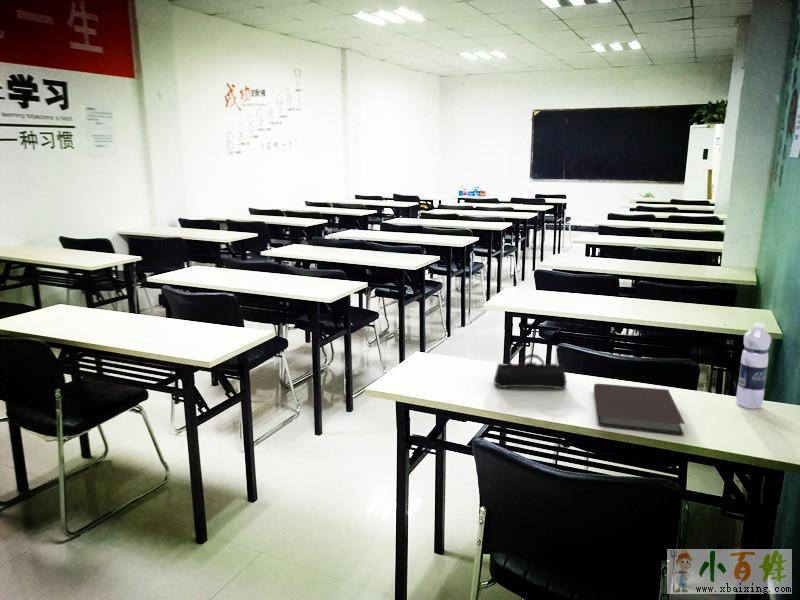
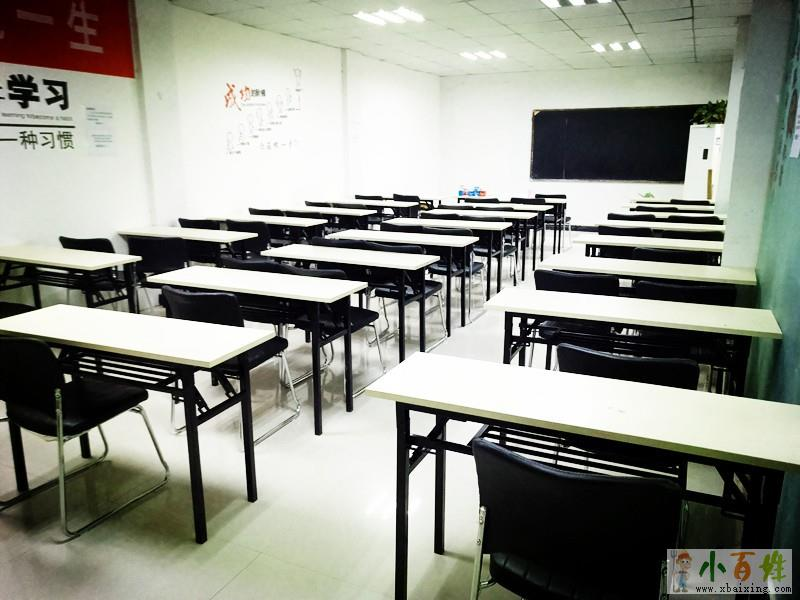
- water bottle (753, 365)
- pencil case (530, 370)
- notebook (635, 406)
